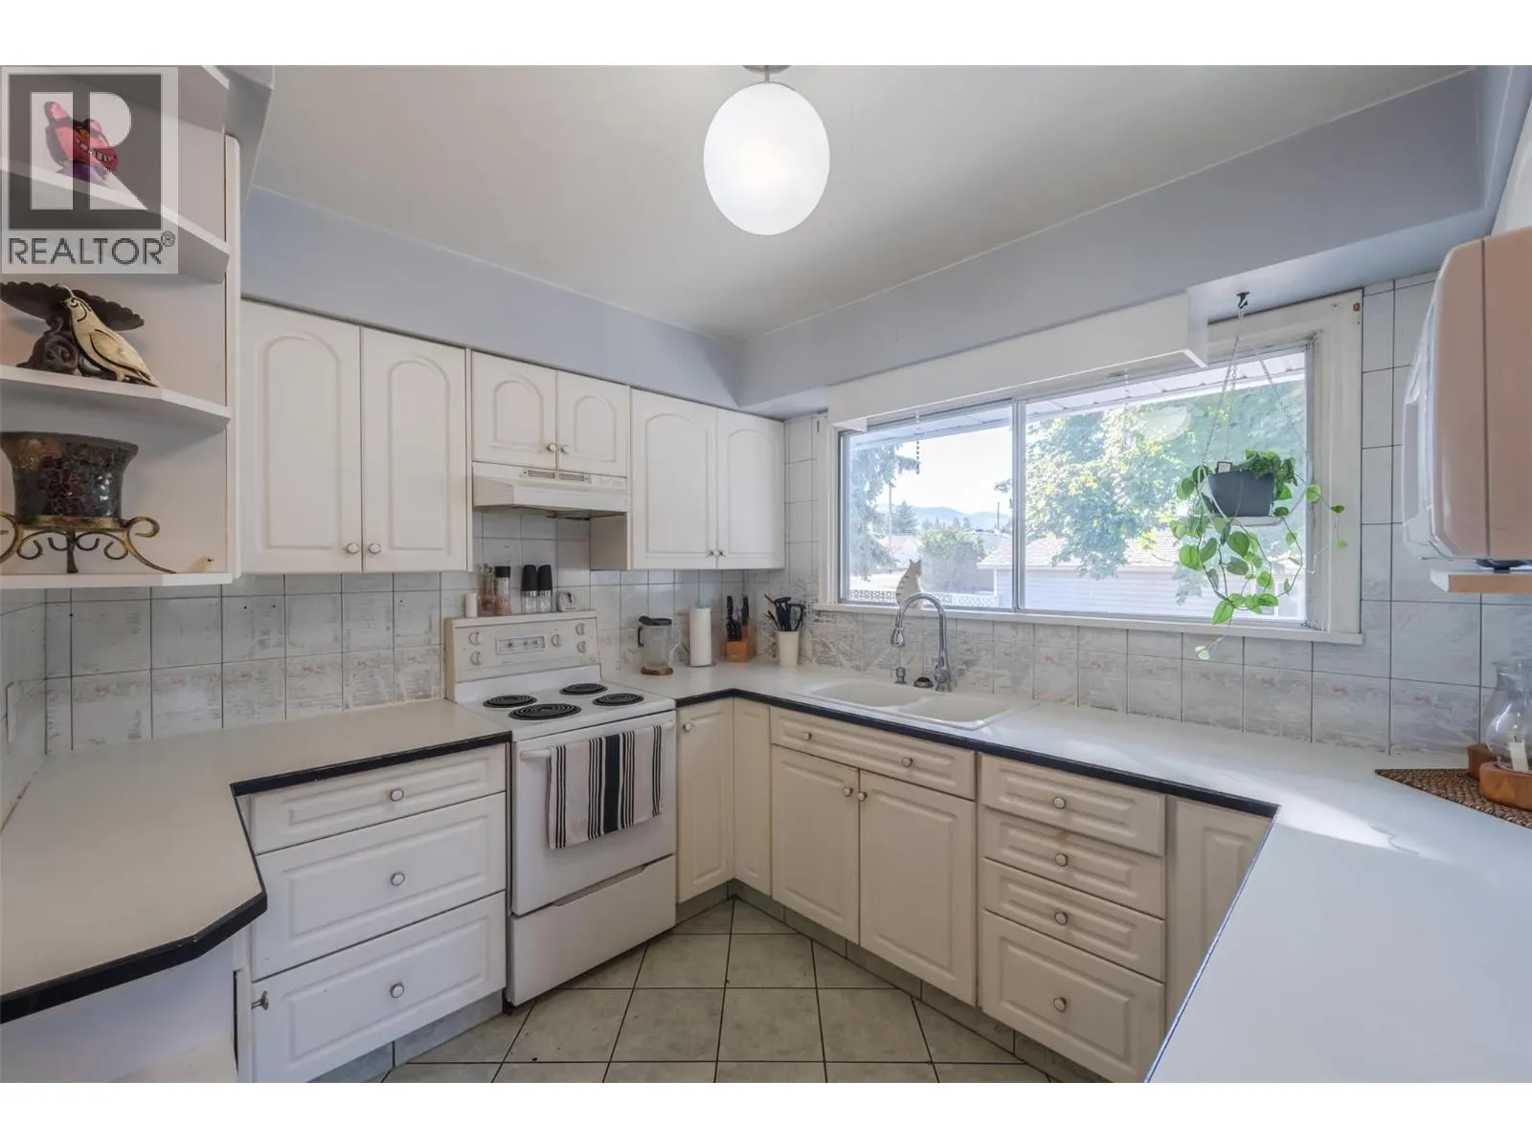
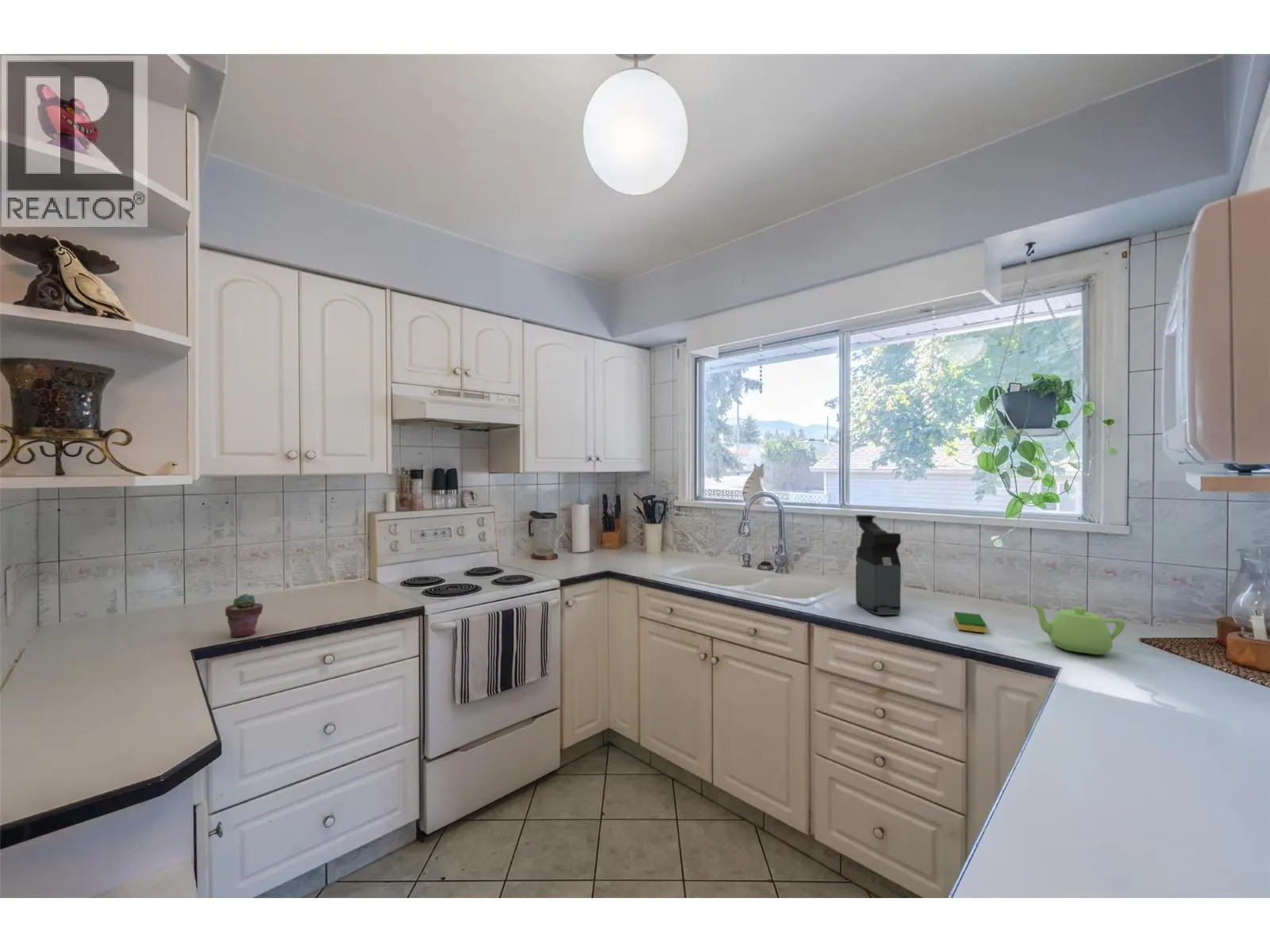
+ teapot (1076, 628)
+ dish sponge (969, 621)
+ potted succulent (244, 613)
+ coffee maker (876, 562)
